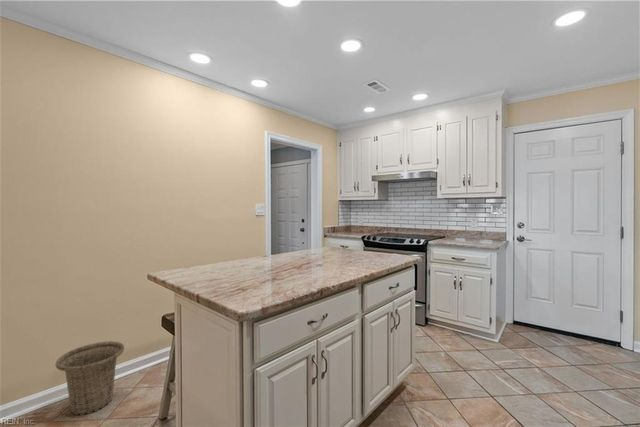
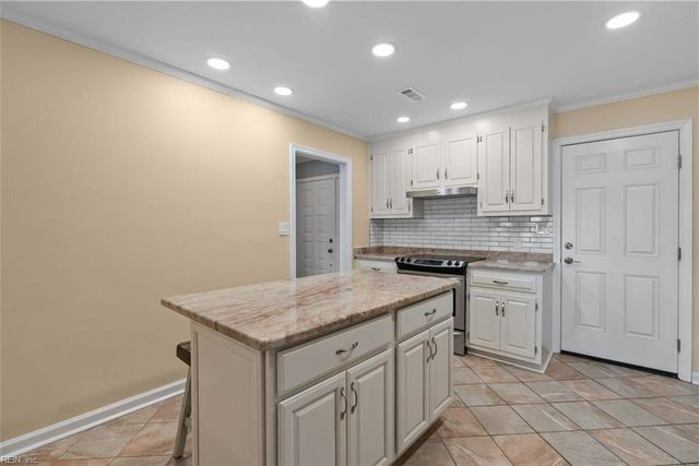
- basket (92, 378)
